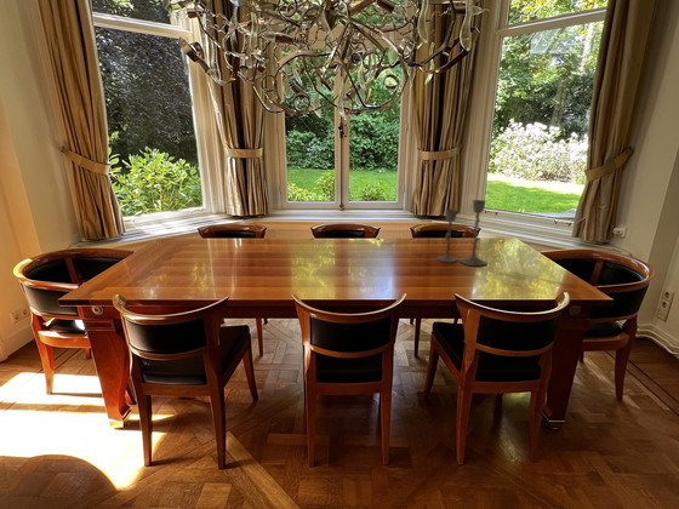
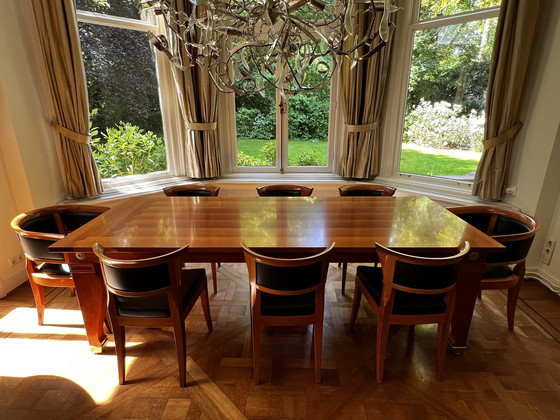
- candlestick (474, 230)
